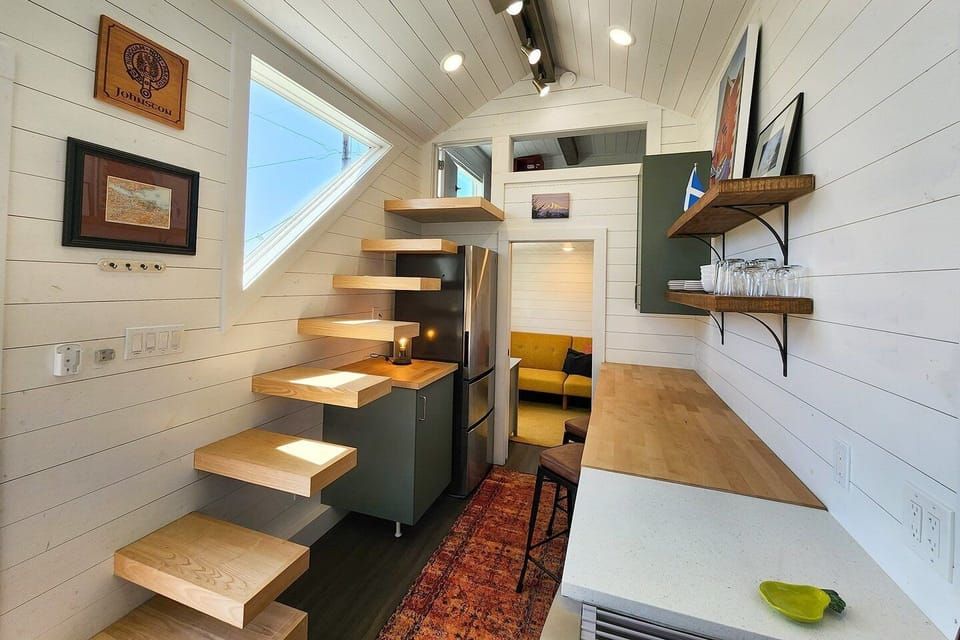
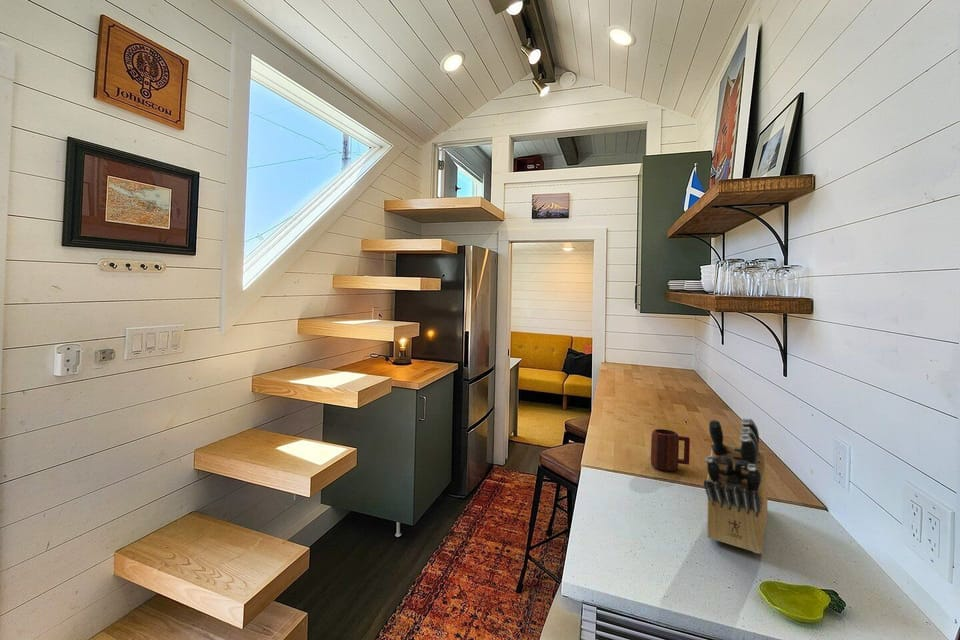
+ mug (670, 449)
+ knife block (738, 471)
